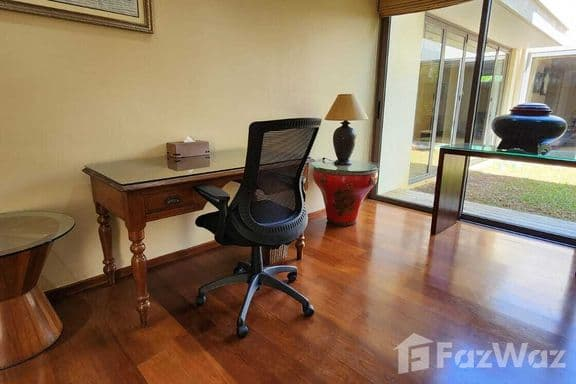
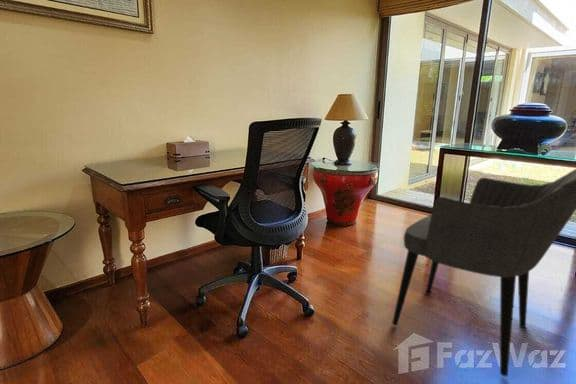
+ armchair (483, 249)
